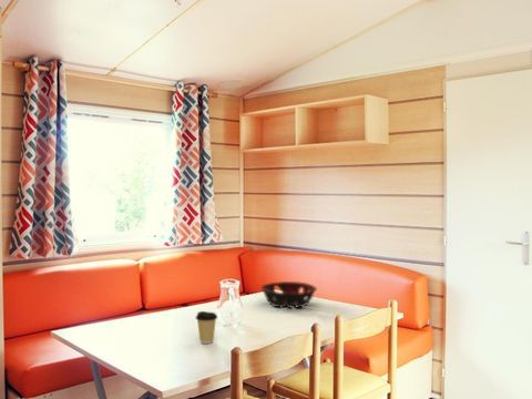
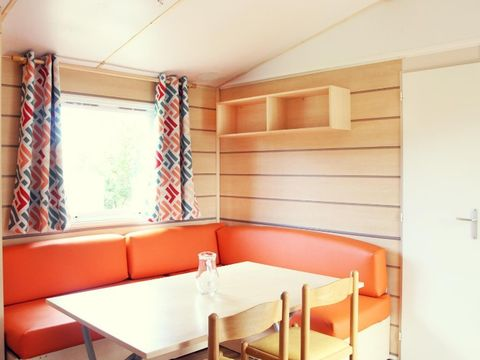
- coffee cup (206, 327)
- decorative bowl (288, 295)
